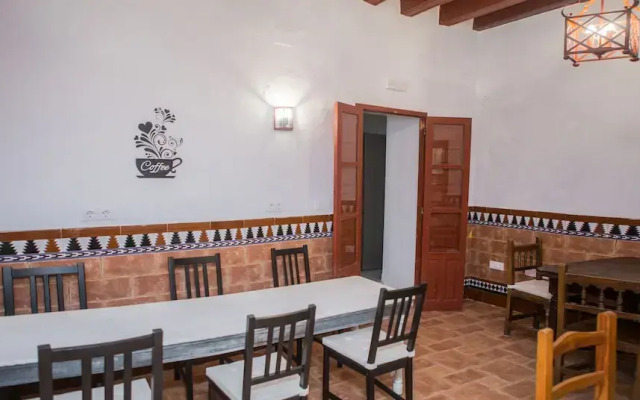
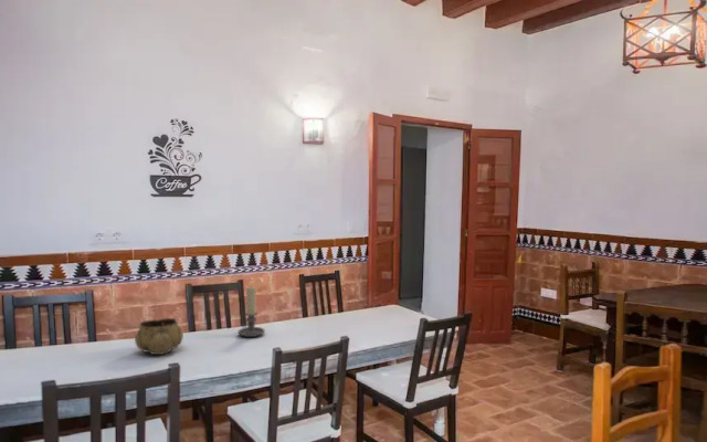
+ candle holder (250, 309)
+ decorative bowl (159, 337)
